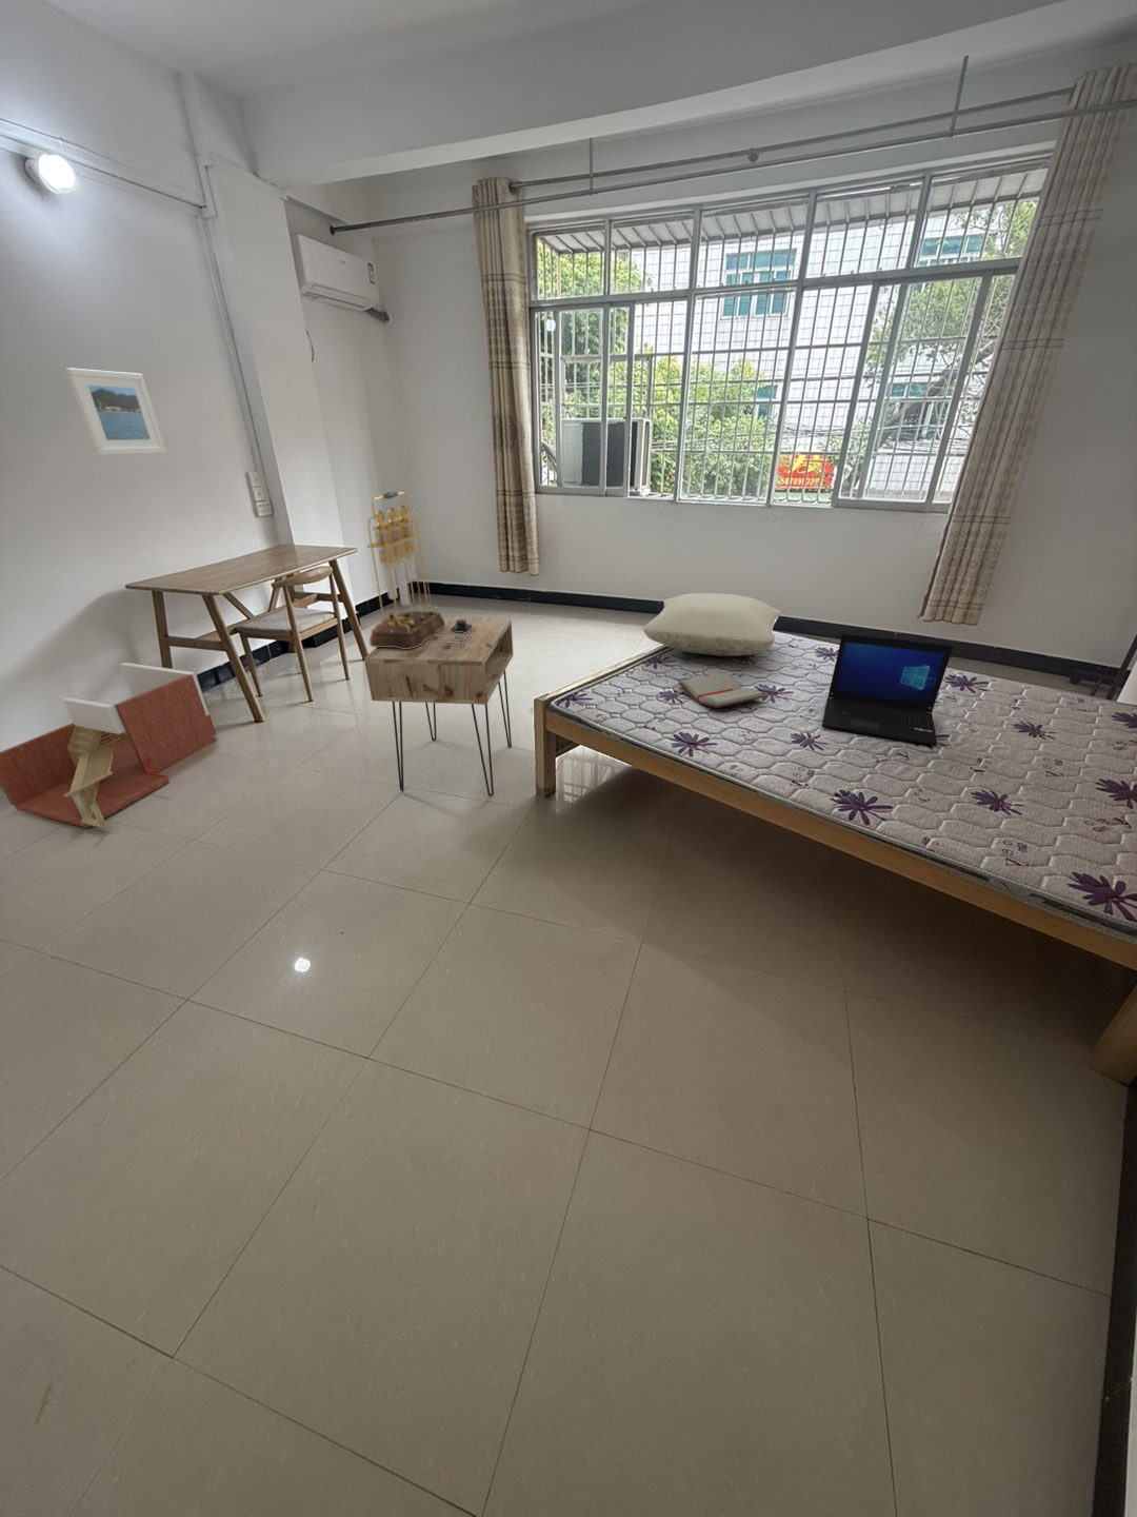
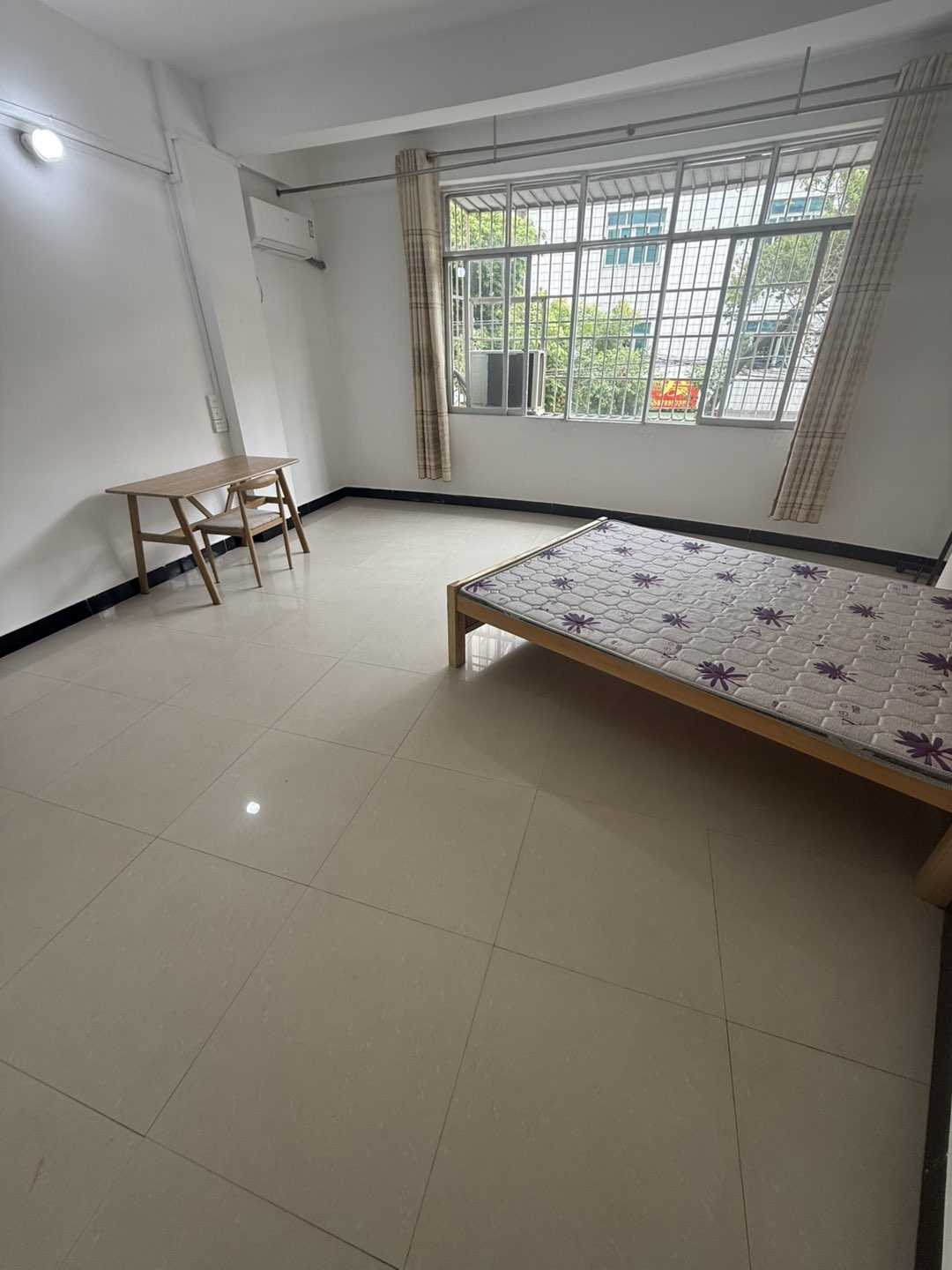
- table lamp (422, 567)
- pillow (712, 625)
- laptop (886, 687)
- paperback book (720, 692)
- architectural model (129, 729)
- nightstand (451, 702)
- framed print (119, 413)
